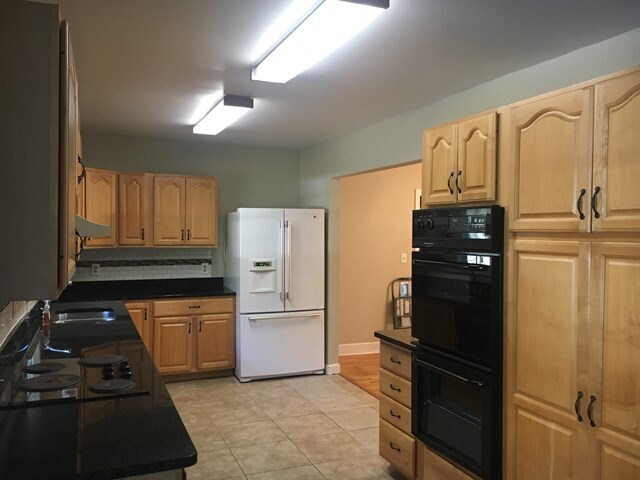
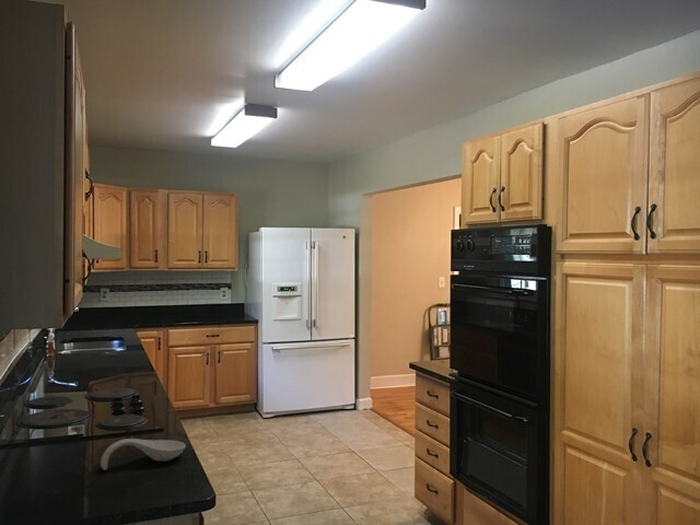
+ spoon rest (144, 450)
